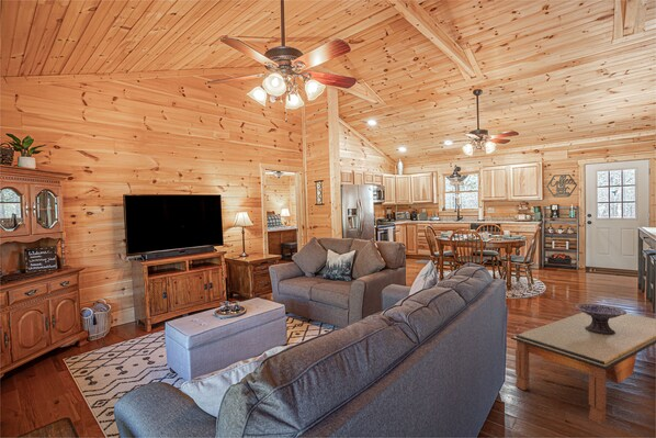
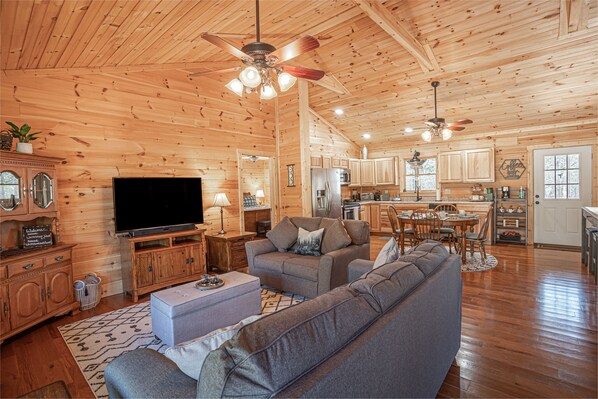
- decorative bowl (599, 318)
- coffee table (598, 352)
